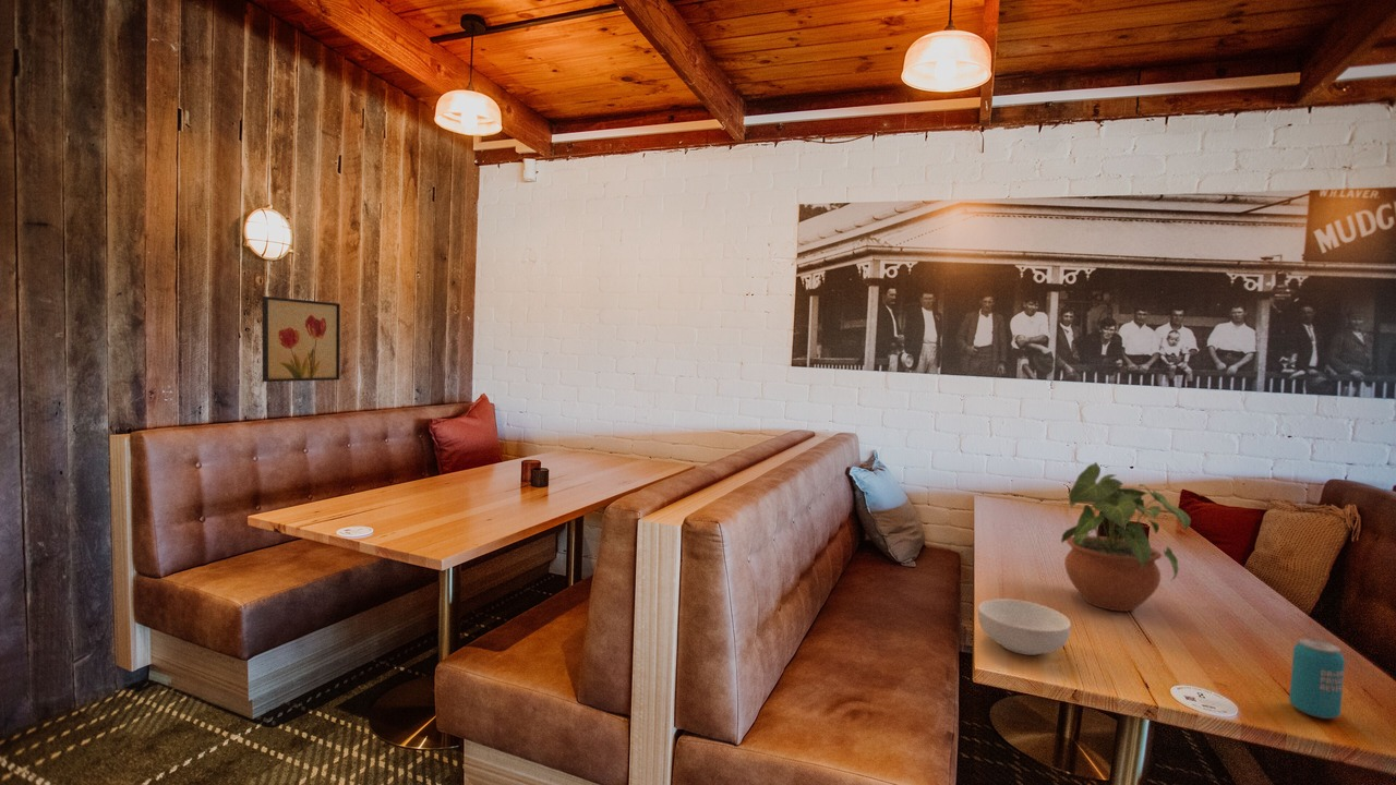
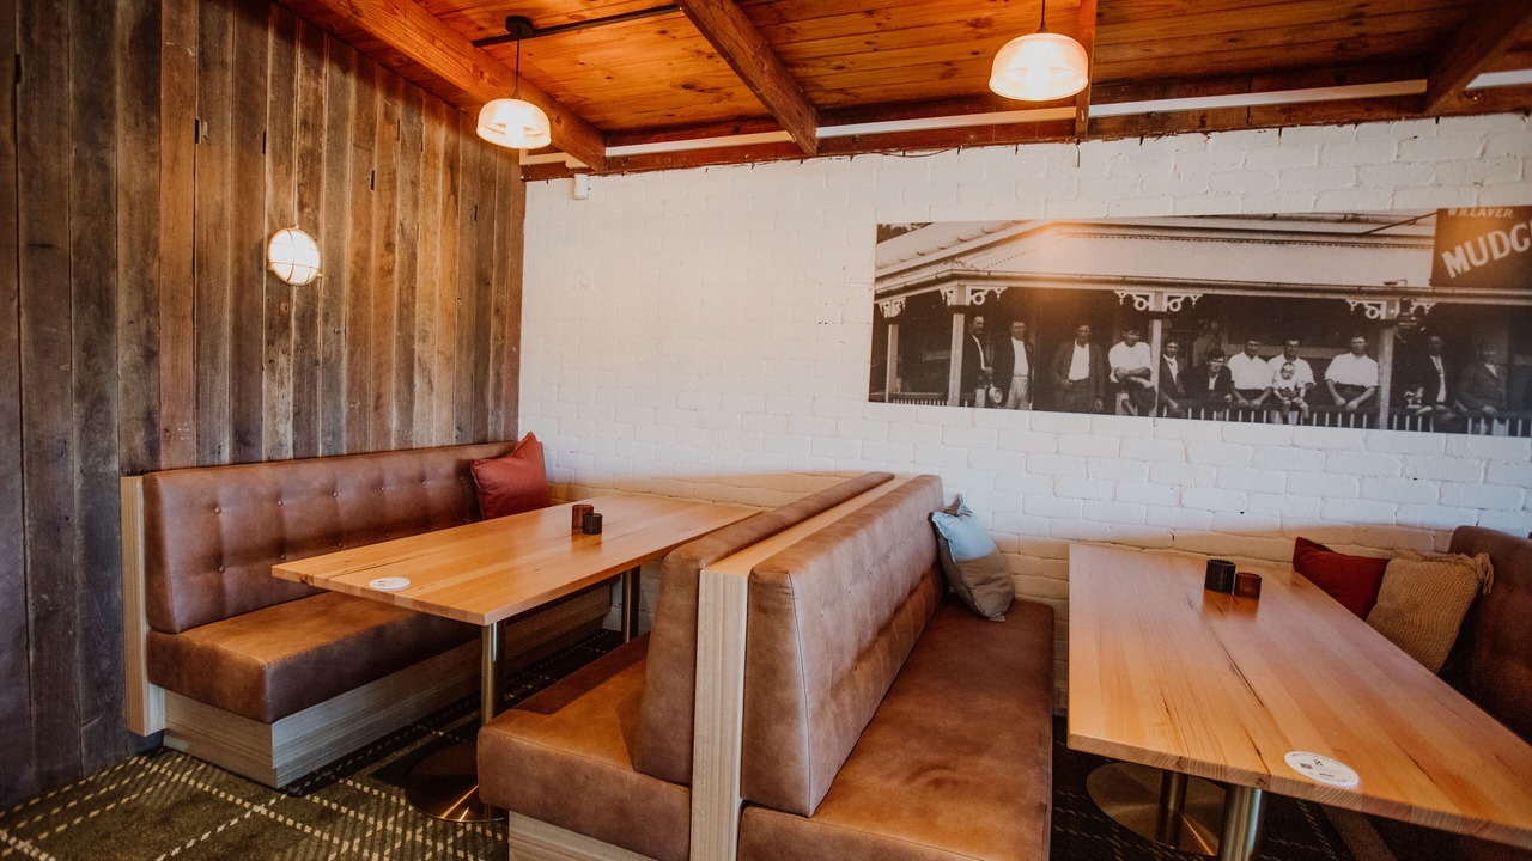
- cereal bowl (1022, 629)
- potted plant (1106, 534)
- wall art (301, 340)
- beverage can (1316, 678)
